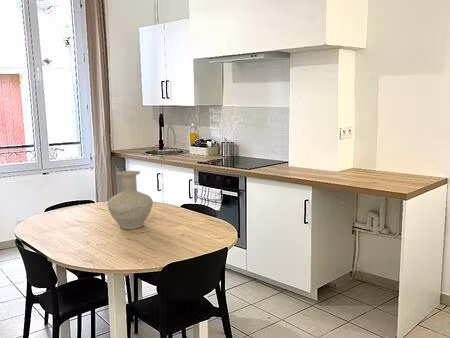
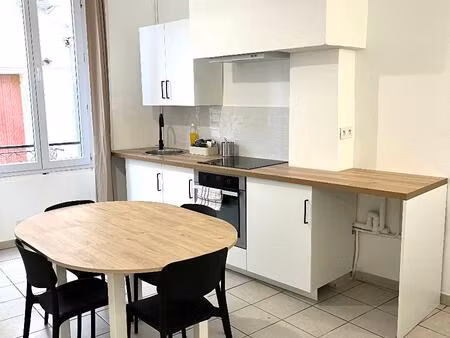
- vase (130, 199)
